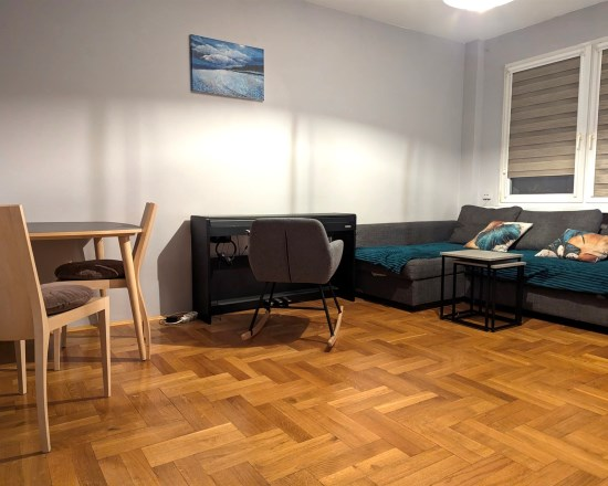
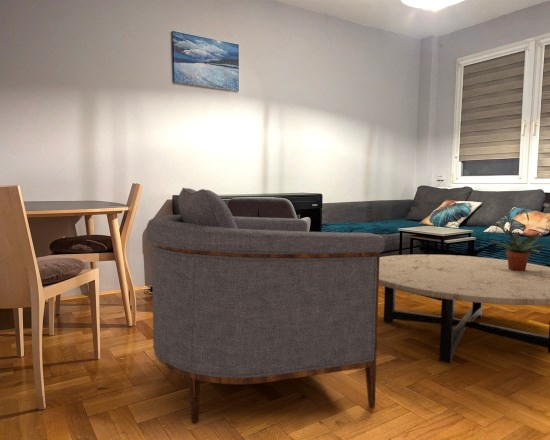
+ coffee table (465, 300)
+ armchair (248, 285)
+ potted plant (518, 248)
